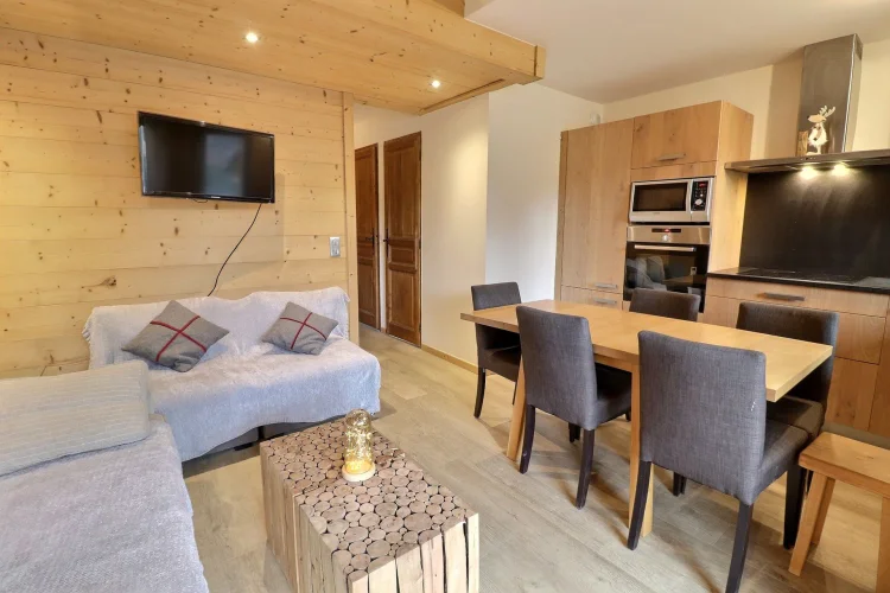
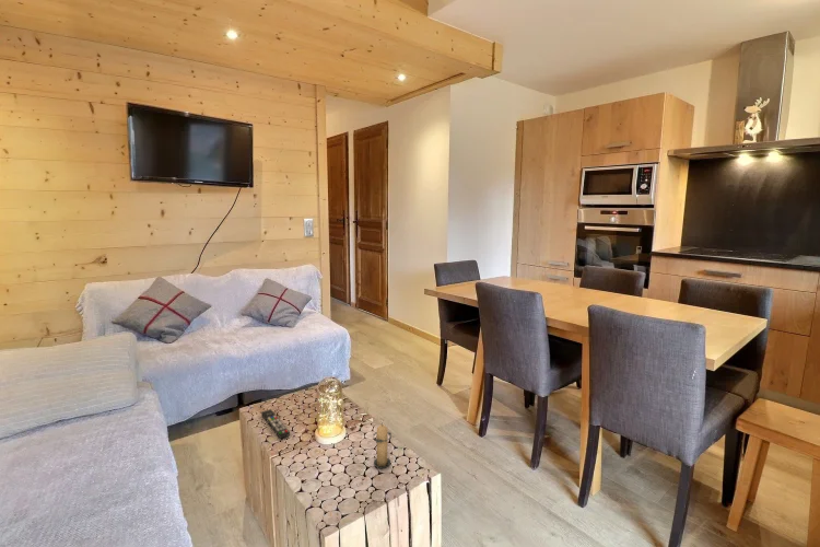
+ remote control (274, 422)
+ candle (382, 443)
